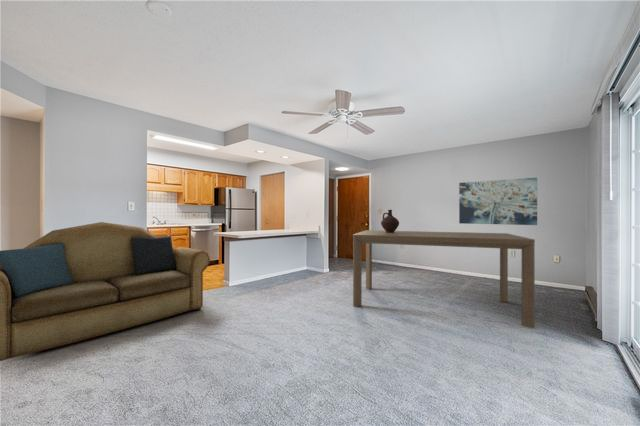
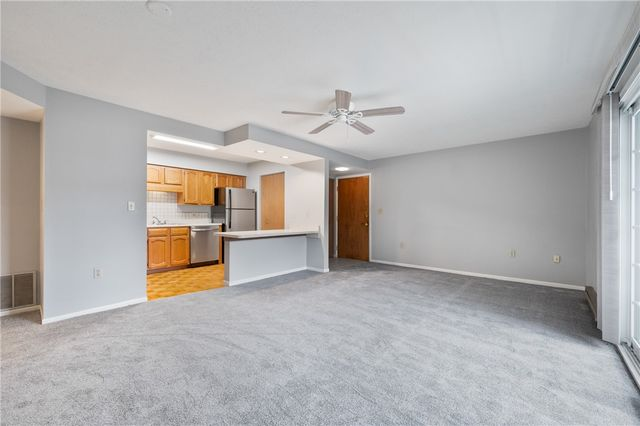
- wall art (495, 202)
- dining table (432, 245)
- ceramic jug (390, 221)
- sofa (108, 272)
